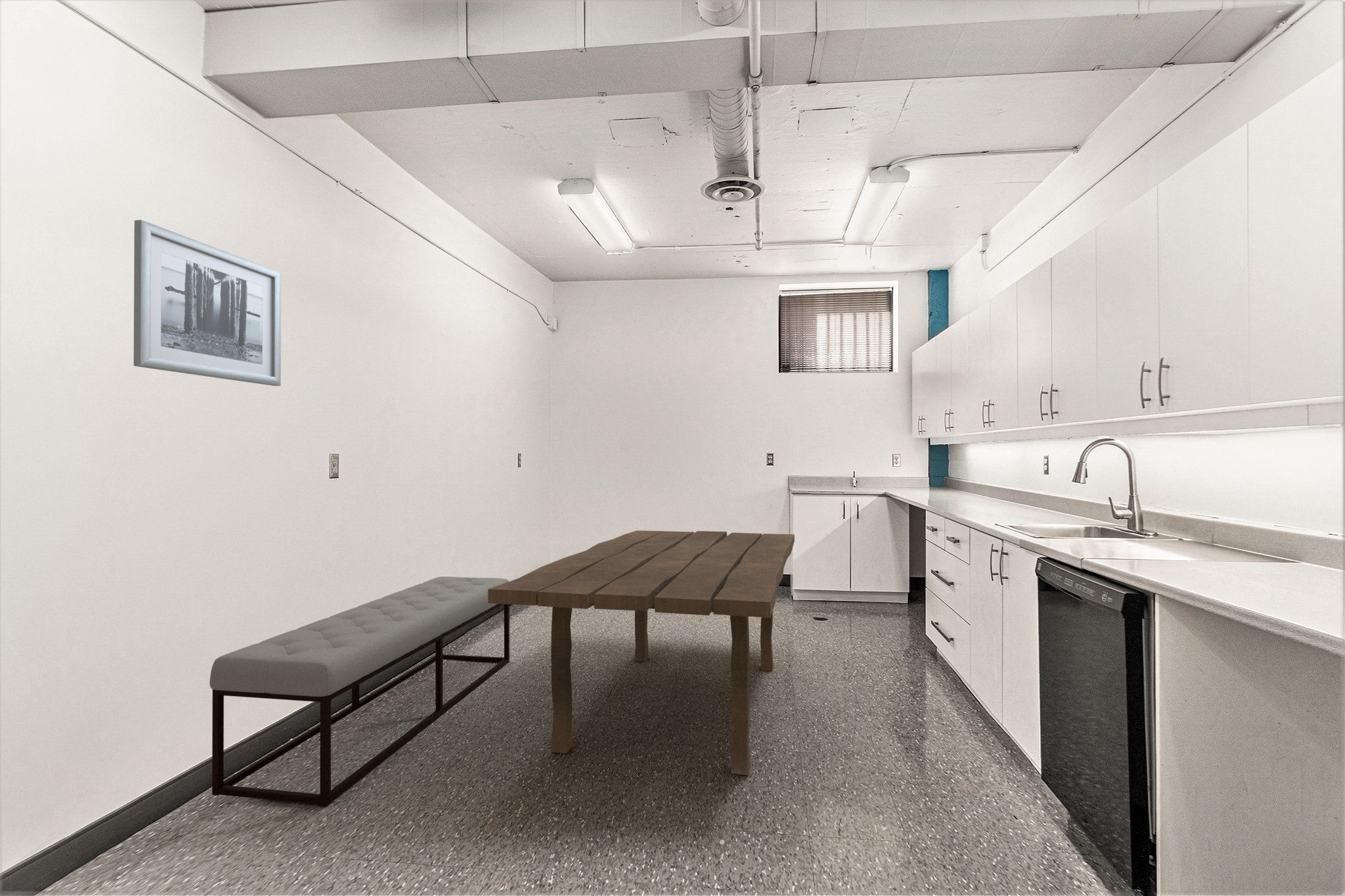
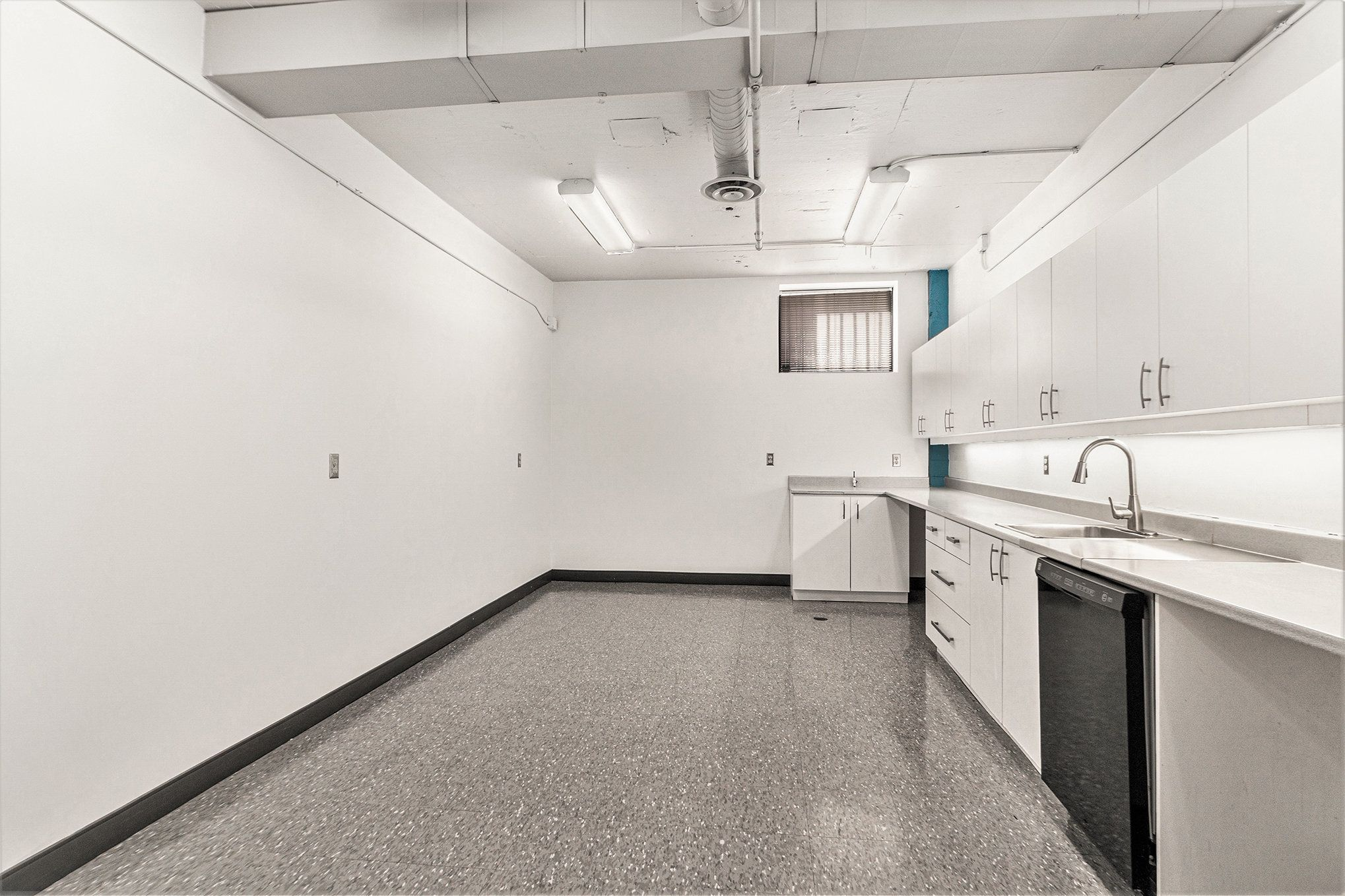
- wall art (216, 313)
- dining table (682, 614)
- bench (397, 659)
